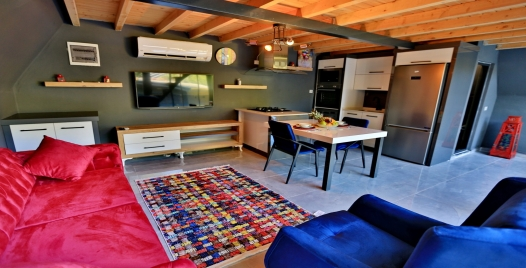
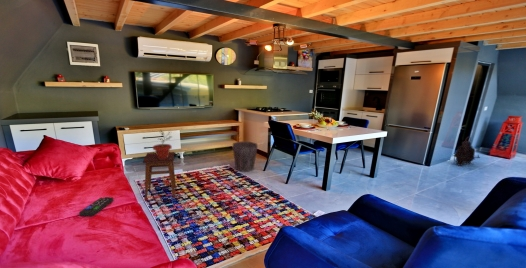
+ remote control (97, 205)
+ waste bin (244, 156)
+ backpack (468, 150)
+ potted plant (162, 143)
+ stool (160, 173)
